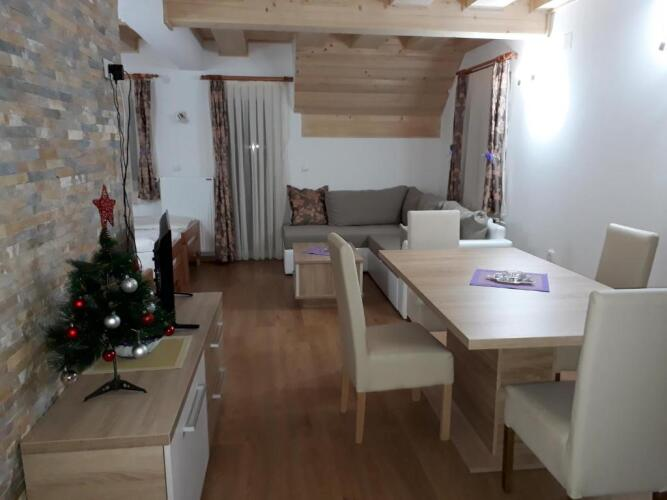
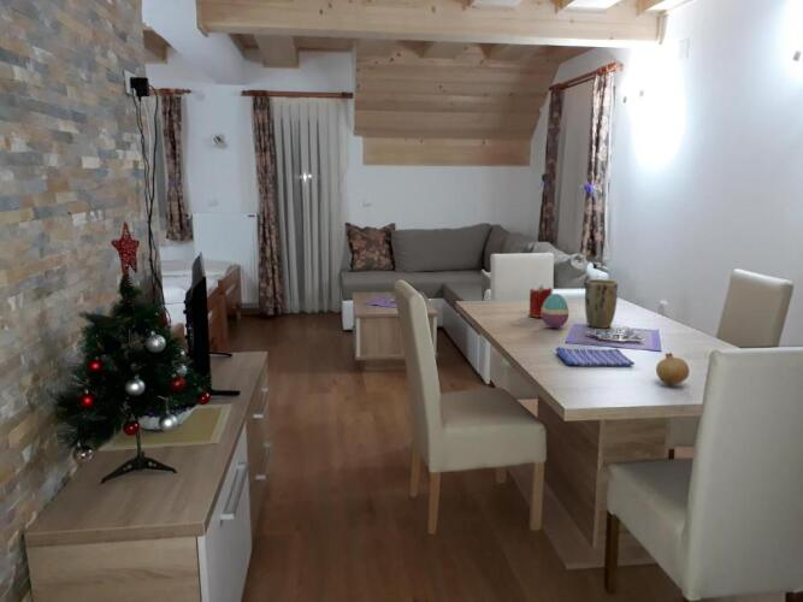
+ dish towel (592, 355)
+ plant pot (600, 303)
+ decorative egg (555, 309)
+ fruit (672, 368)
+ candle (541, 300)
